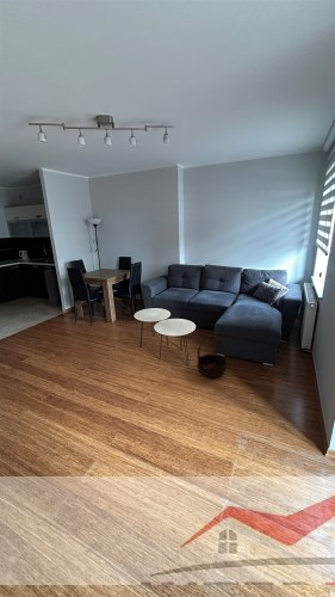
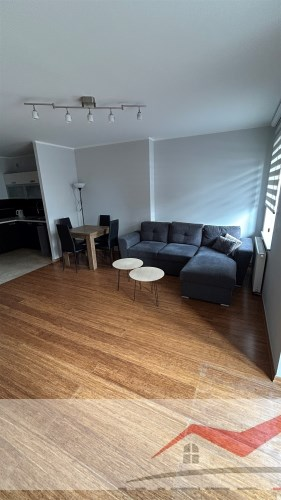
- basket (211, 355)
